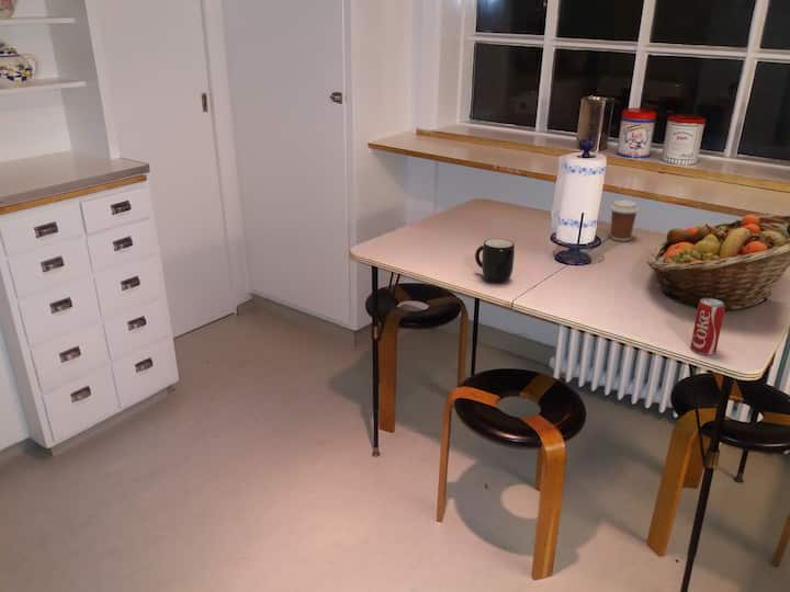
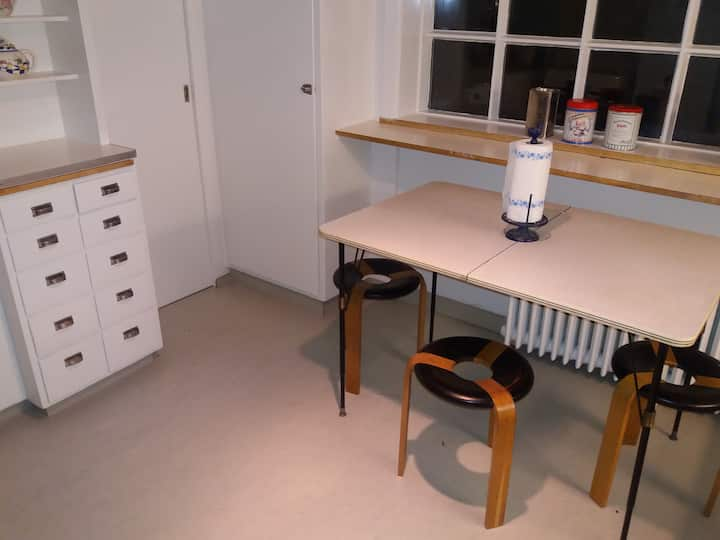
- fruit basket (727, 254)
- coffee cup (622, 220)
- beverage can (708, 326)
- mug (493, 260)
